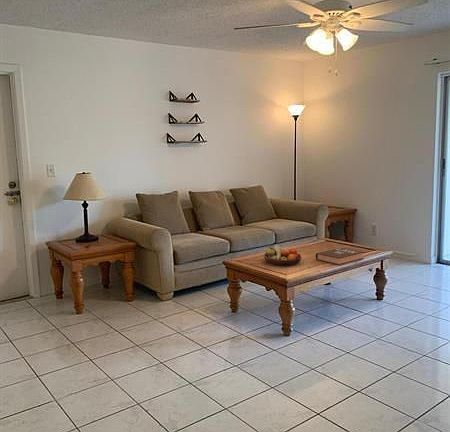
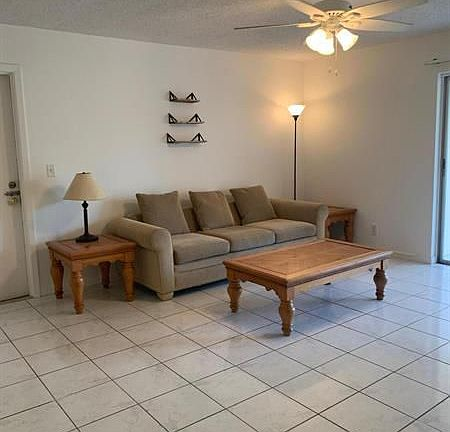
- fruit bowl (282, 254)
- book (339, 255)
